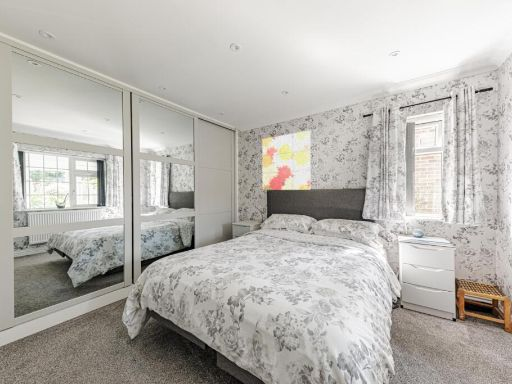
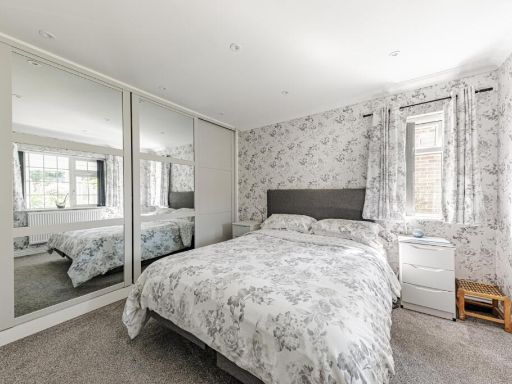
- wall art (284, 162)
